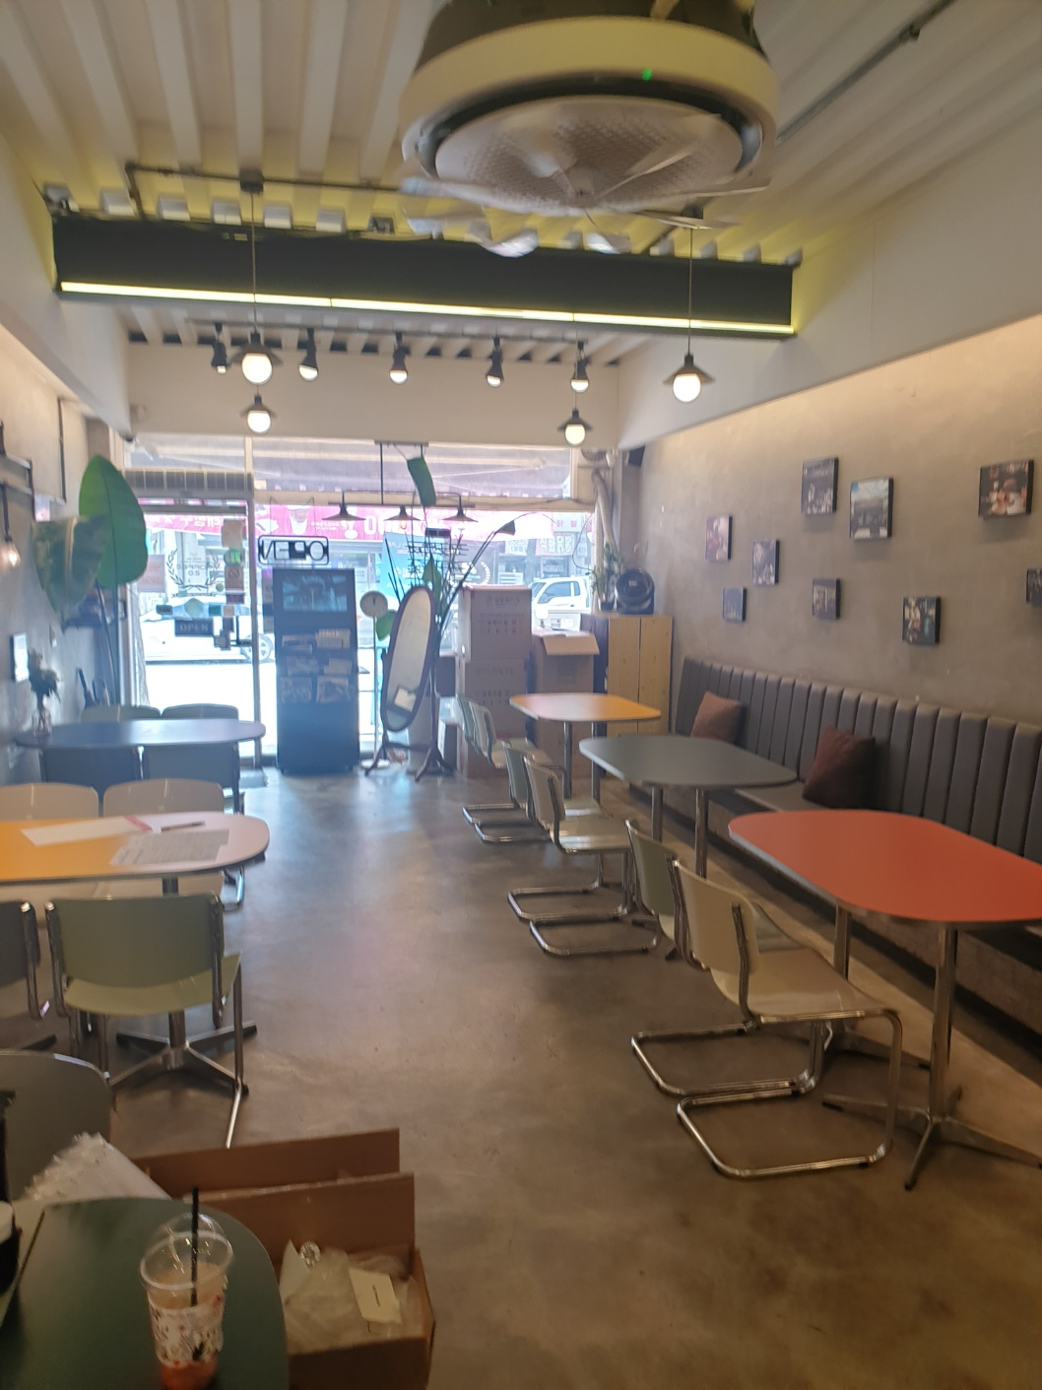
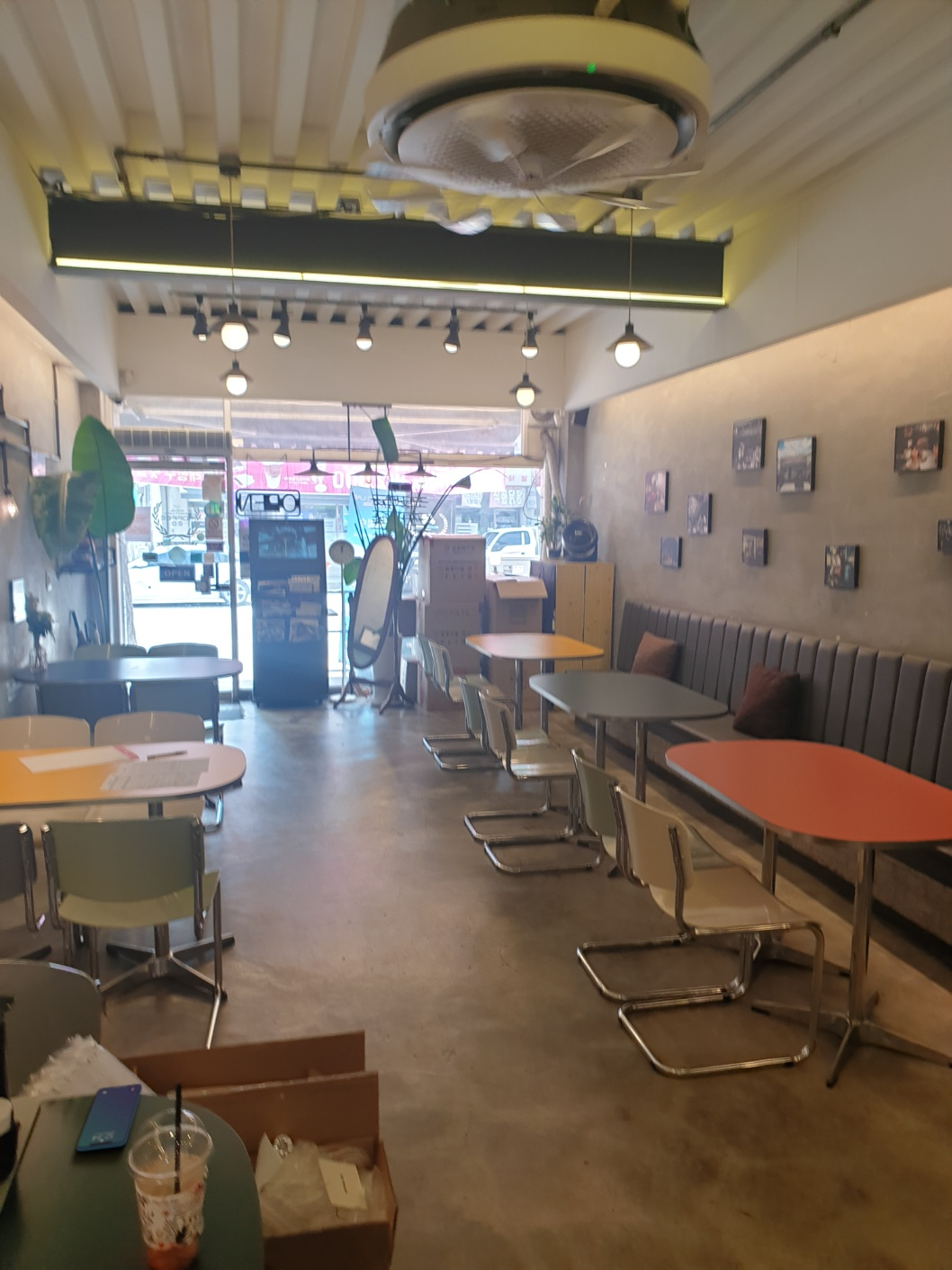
+ smartphone (111, 1115)
